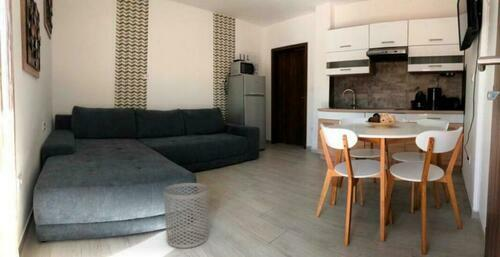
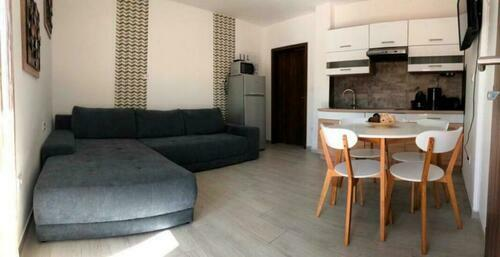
- waste bin (187, 214)
